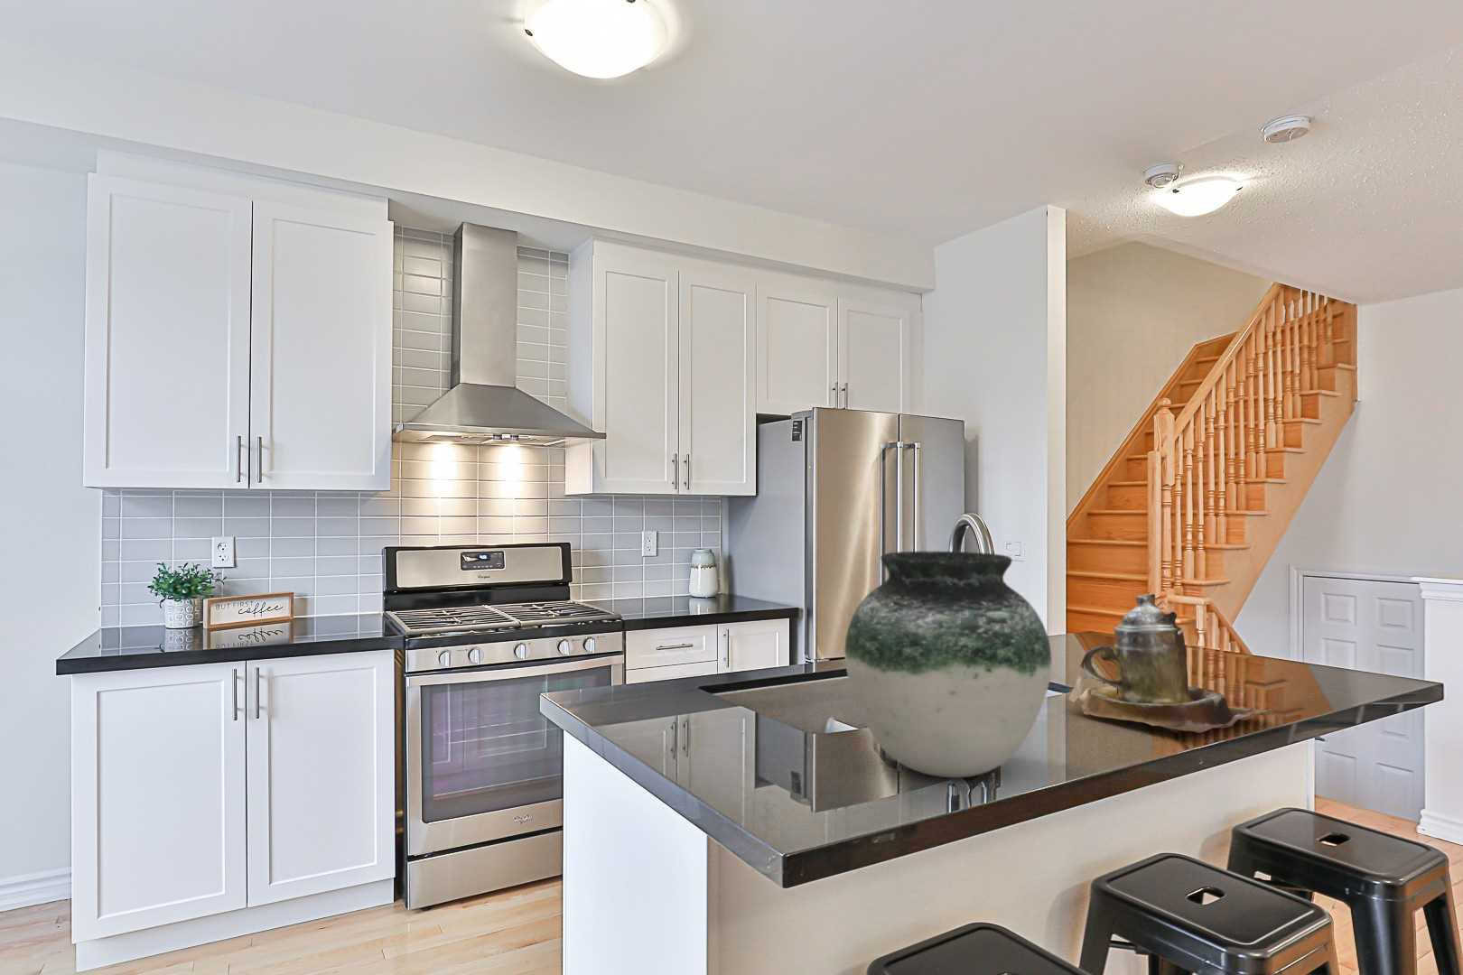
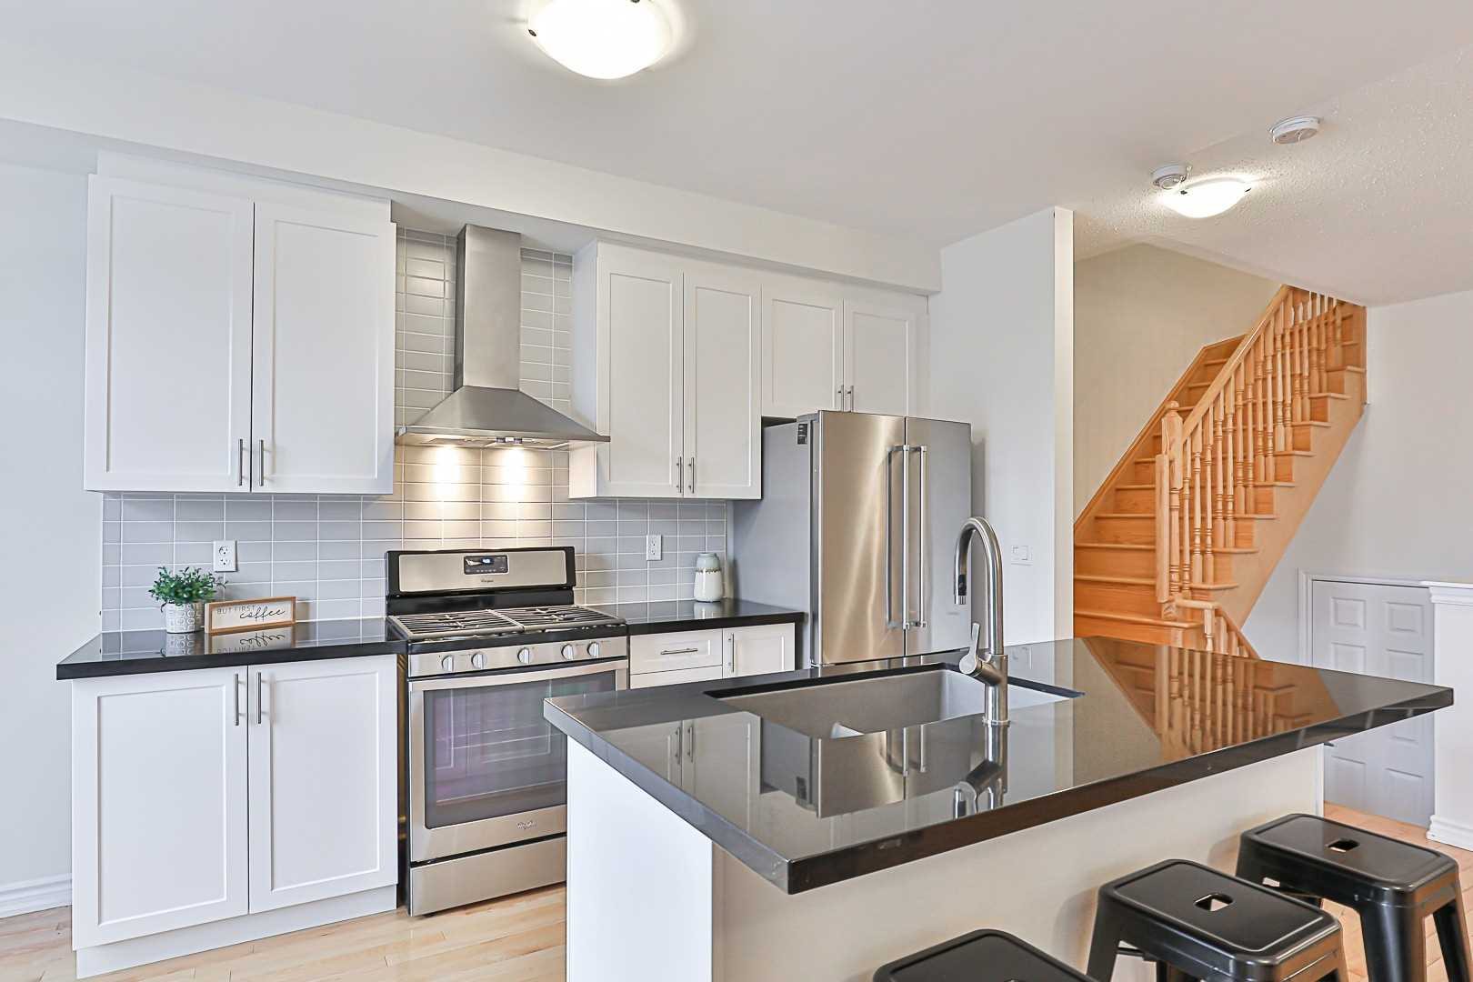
- vase (945, 661)
- teapot (1168, 655)
